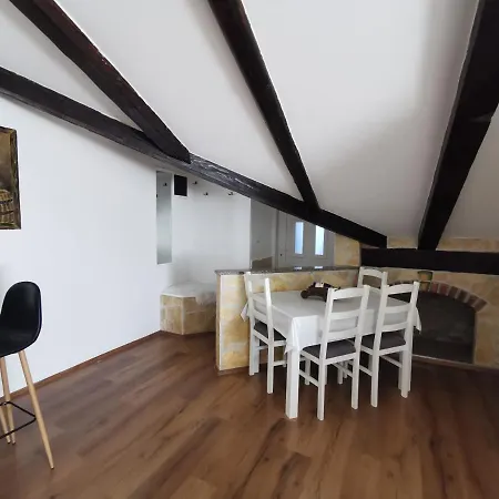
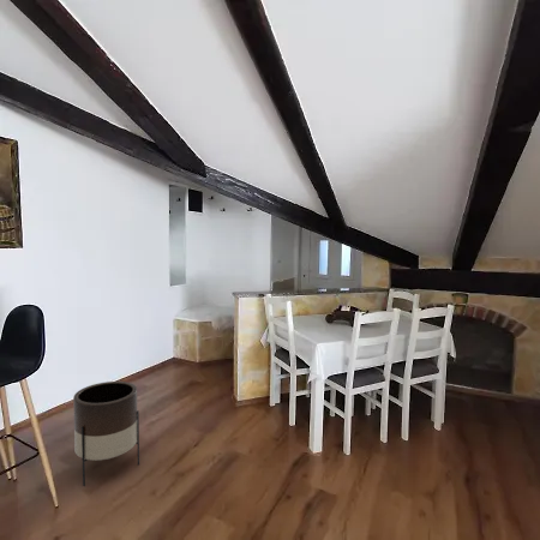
+ planter (106, 430)
